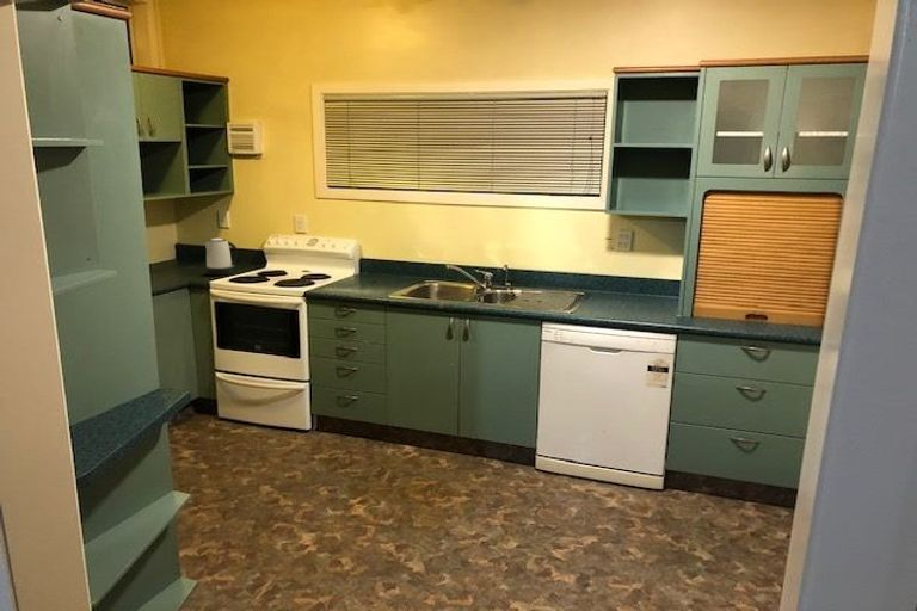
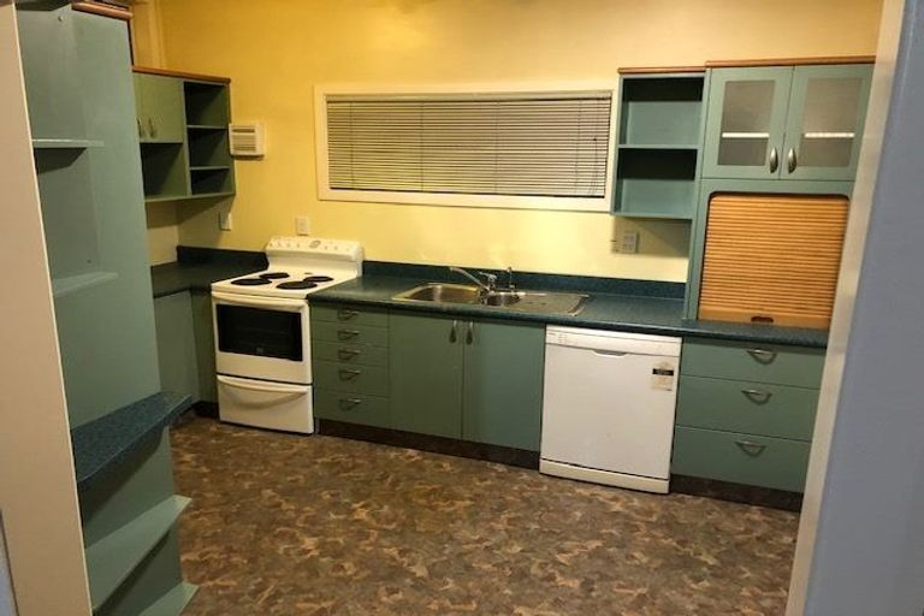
- kettle (221, 255)
